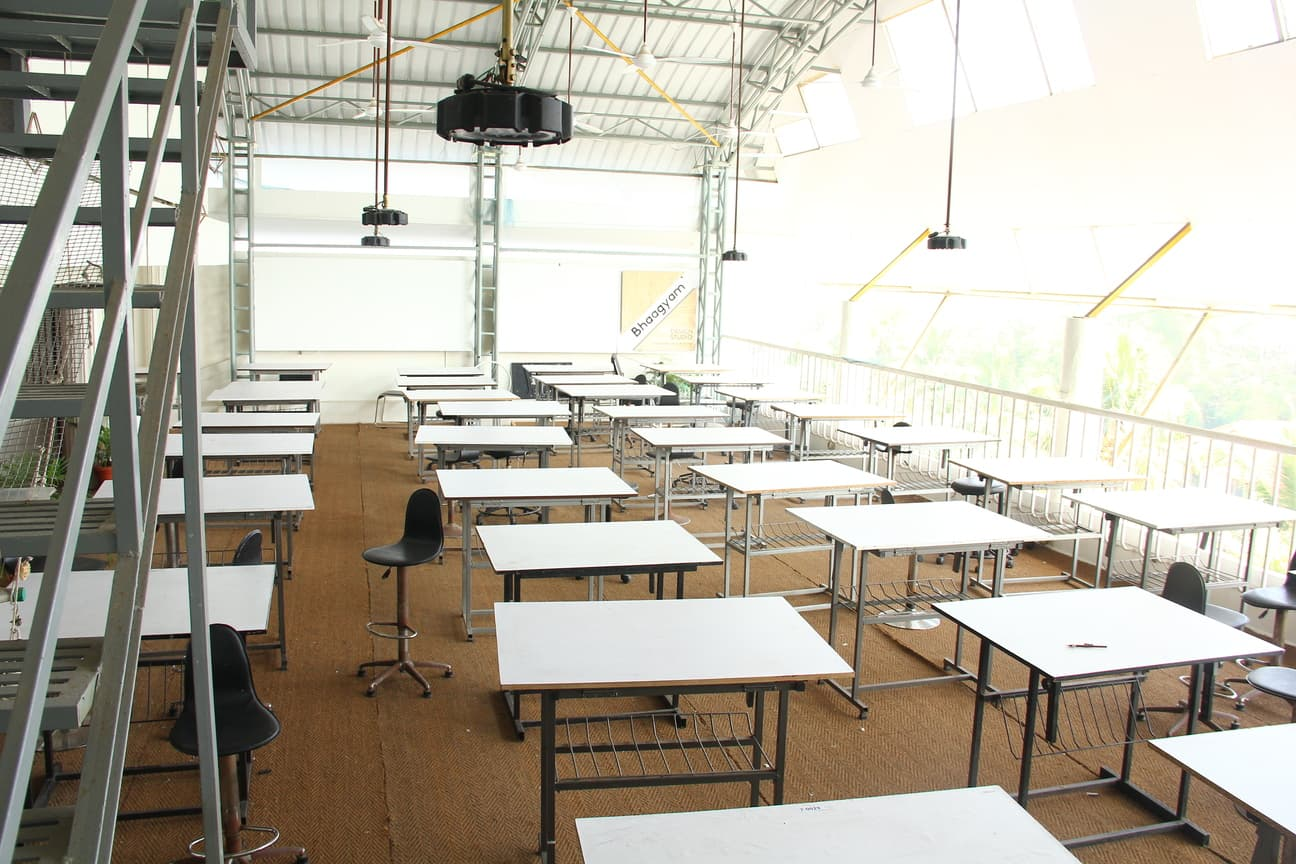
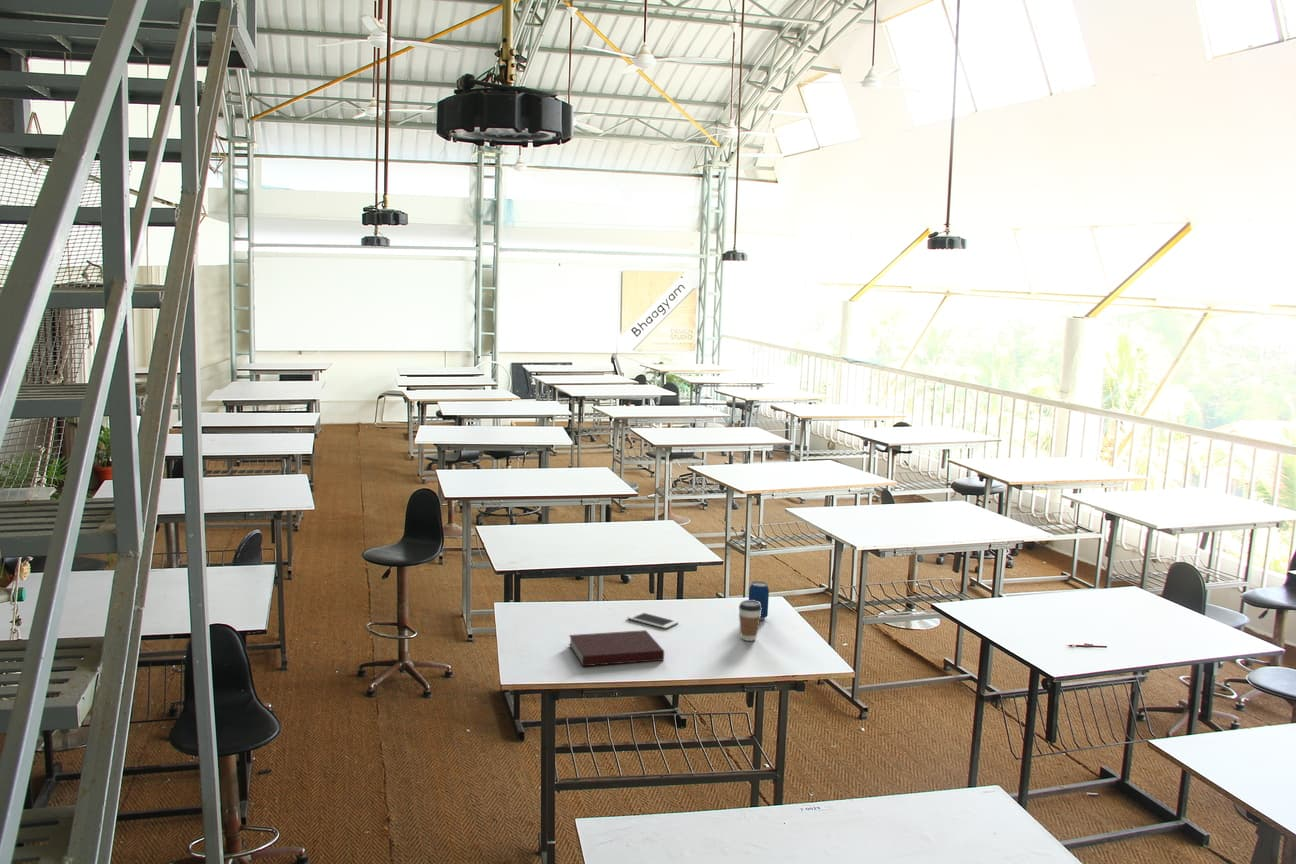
+ notebook (615, 647)
+ cell phone (652, 619)
+ beverage can (758, 600)
+ coffee cup (749, 620)
